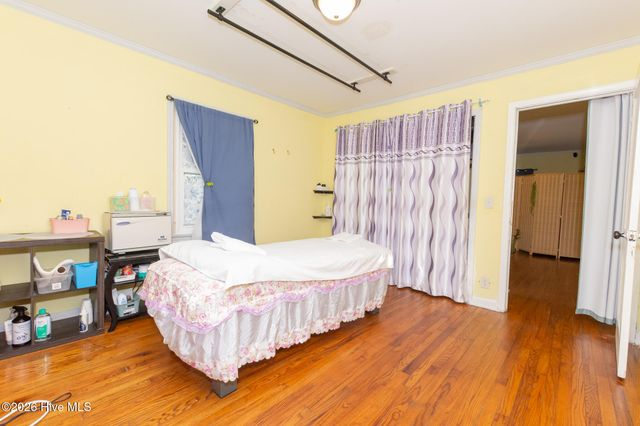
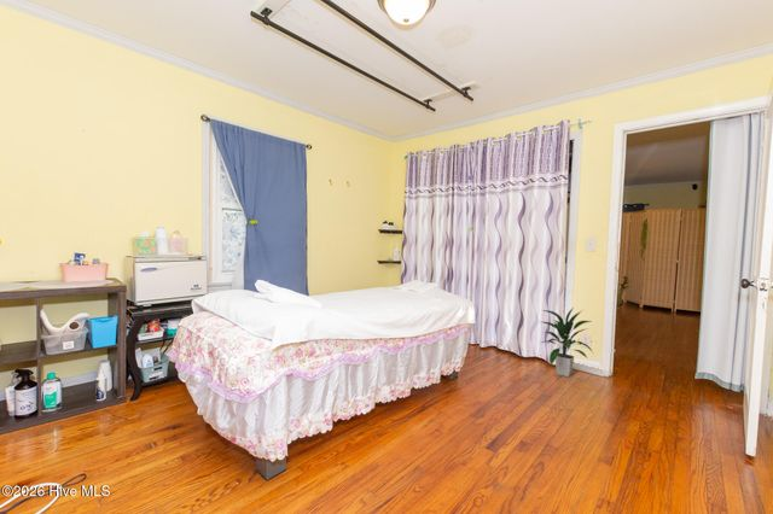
+ indoor plant (563, 340)
